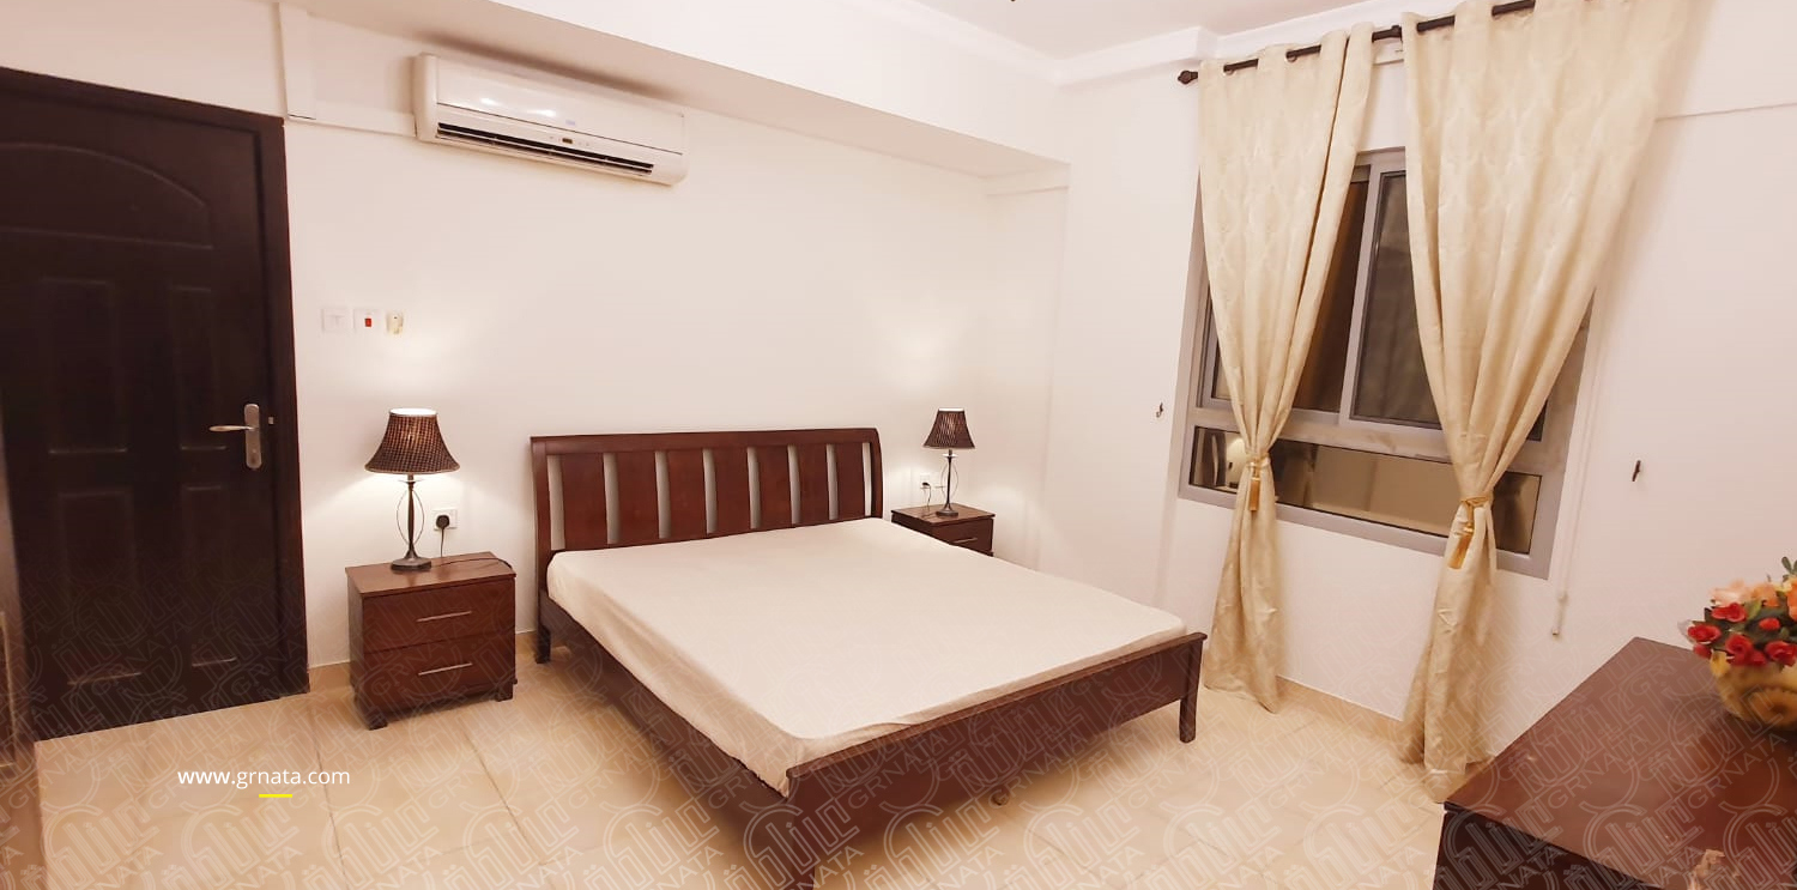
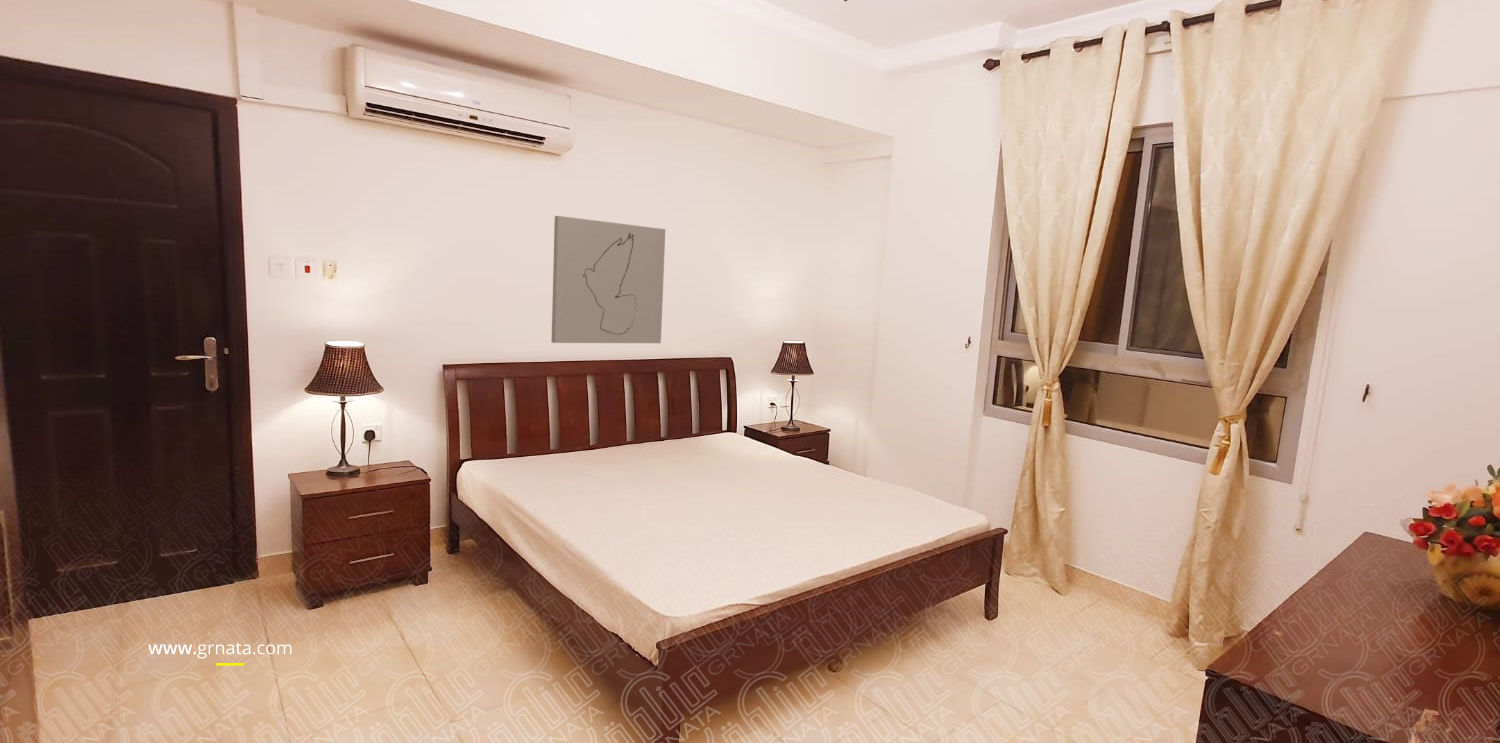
+ wall art (610, 283)
